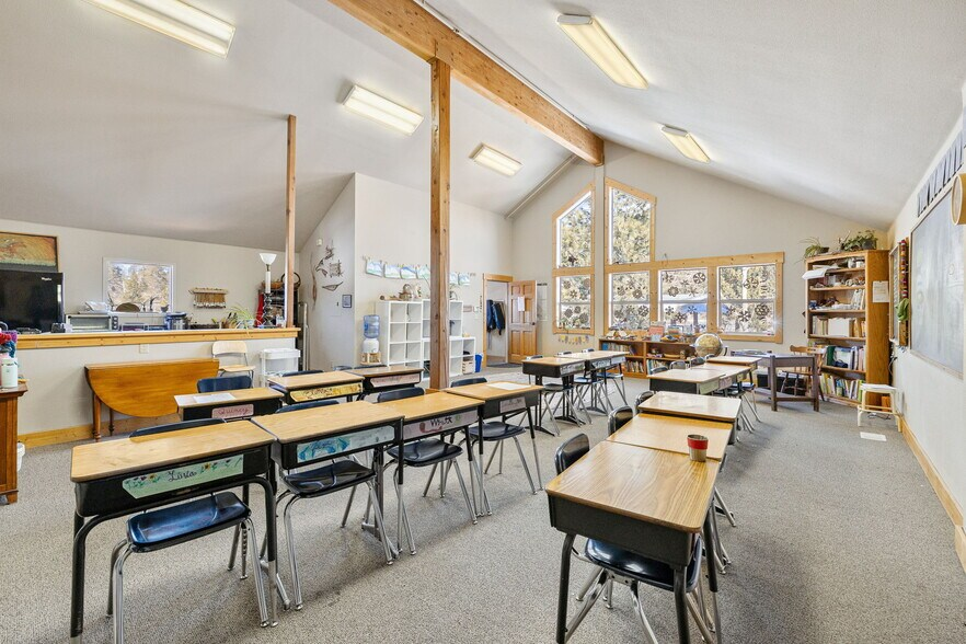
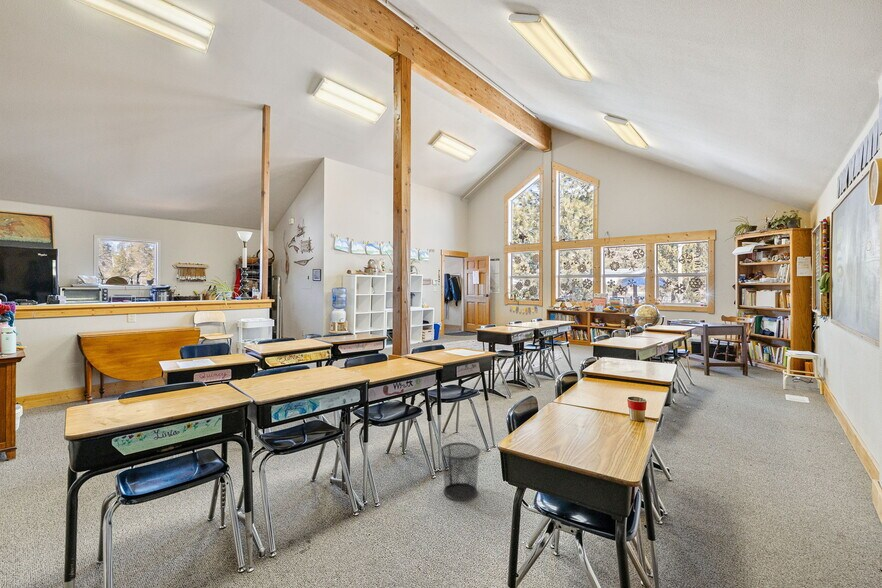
+ waste bin (460, 470)
